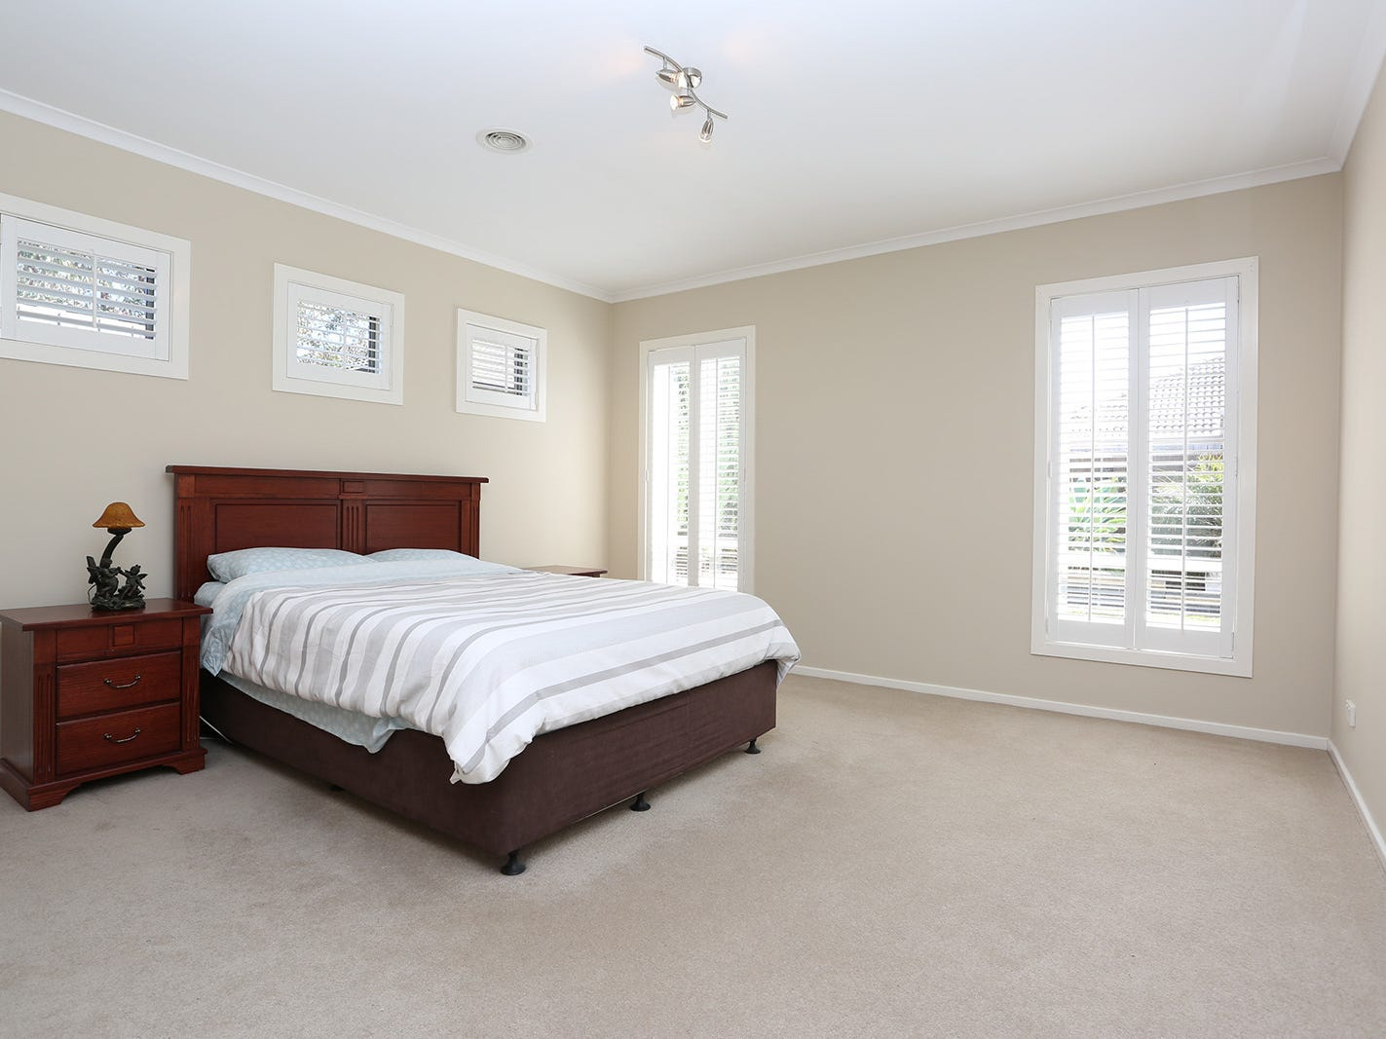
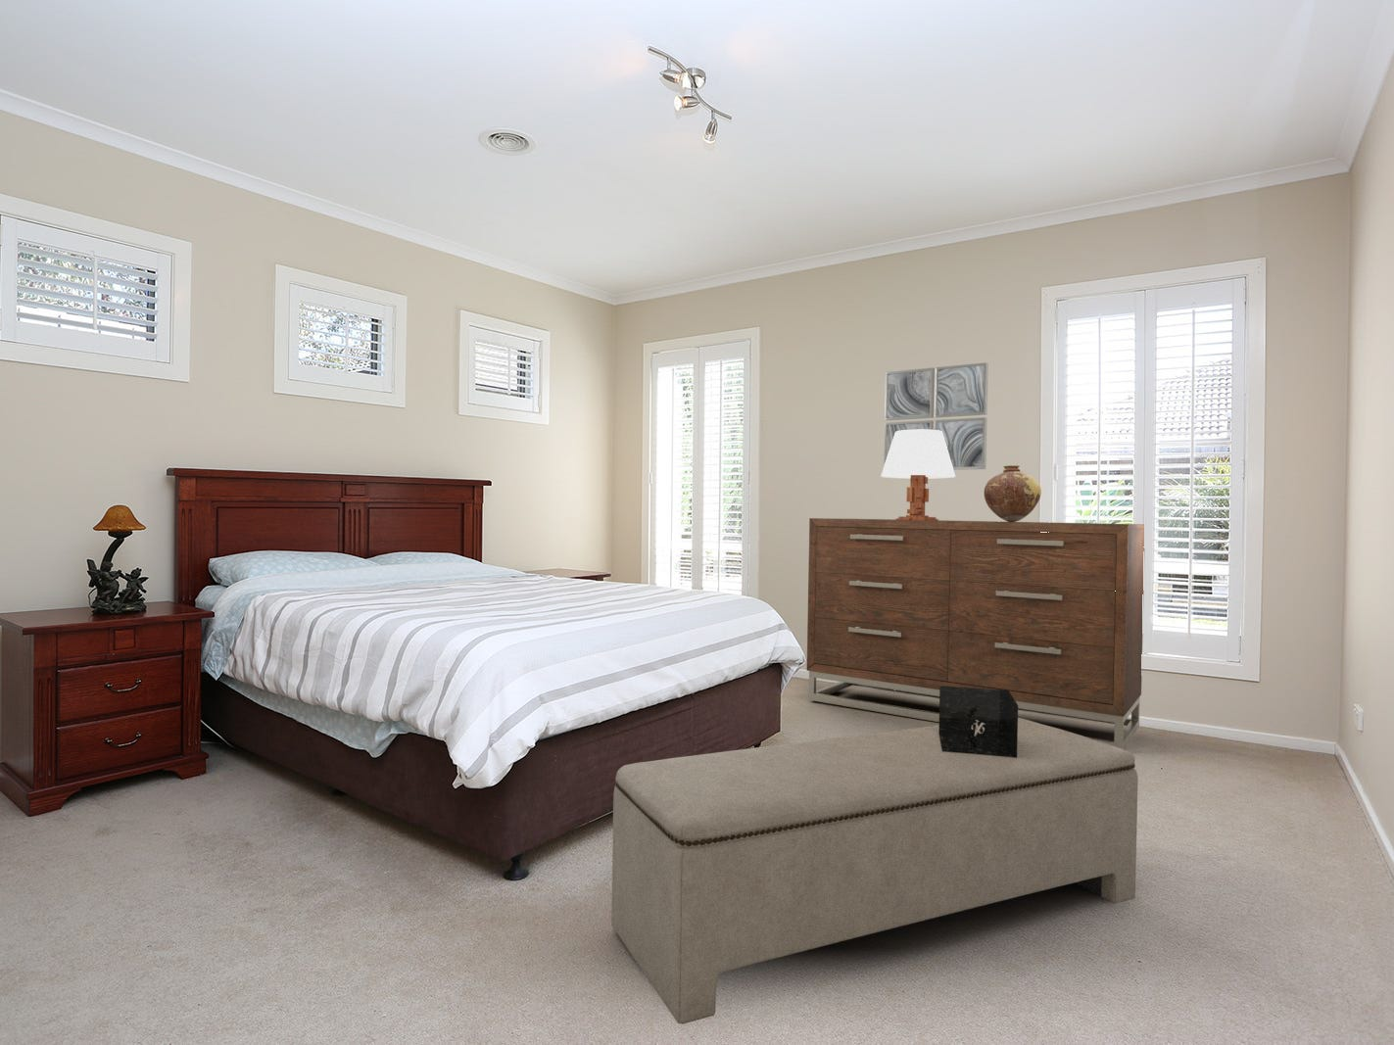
+ bench (887, 832)
+ table lamp (917, 475)
+ vase (1012, 493)
+ dresser (965, 617)
+ decorative box (976, 719)
+ wall art (933, 417)
